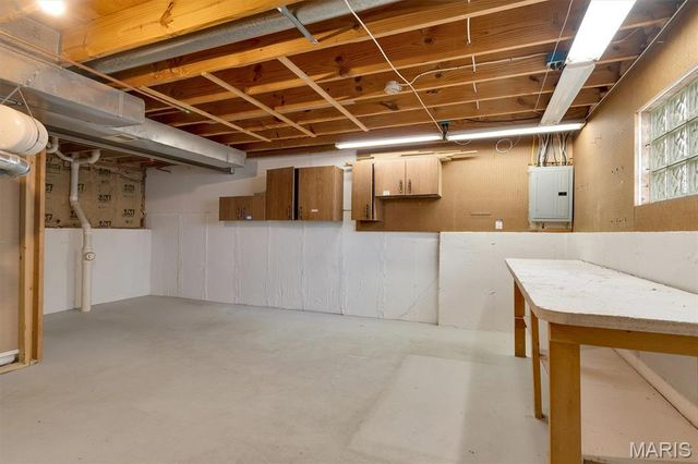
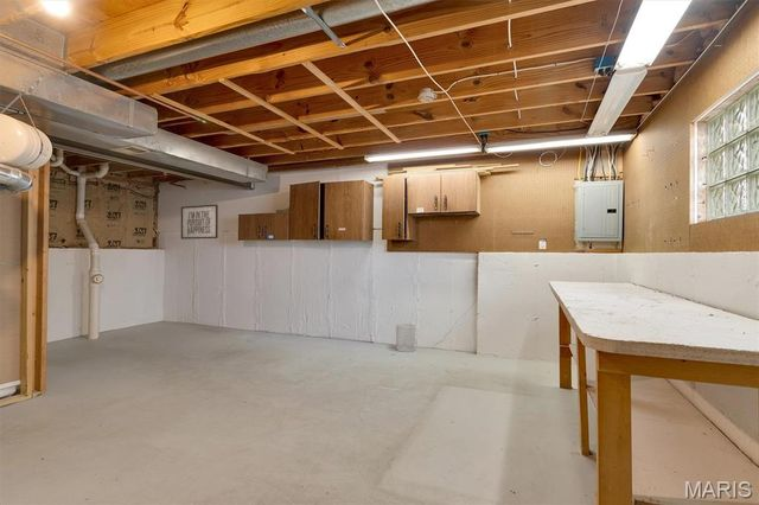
+ mirror (198, 222)
+ wastebasket (406, 337)
